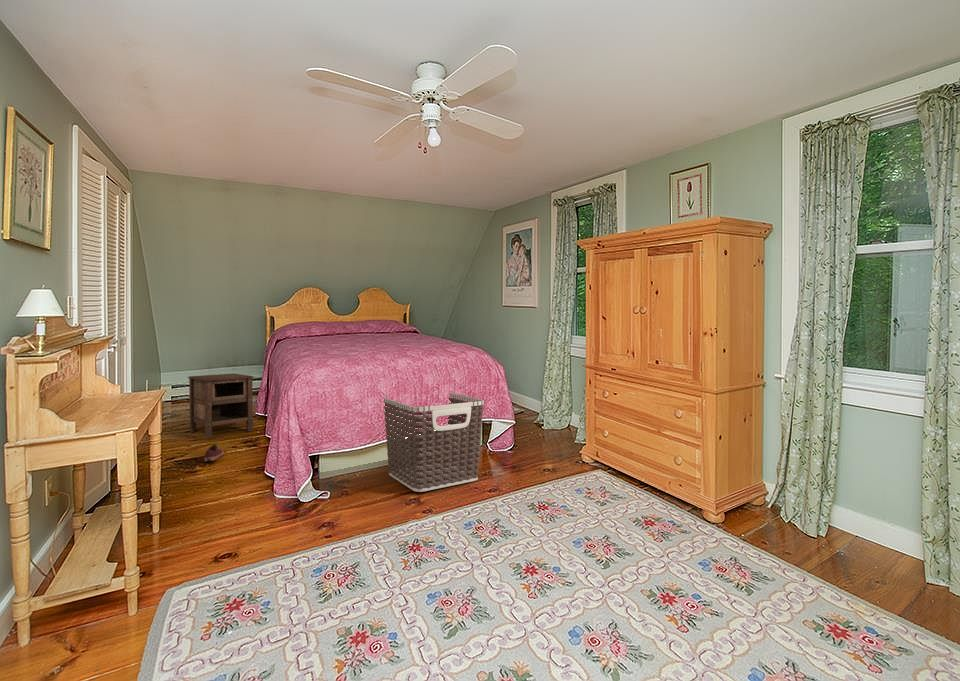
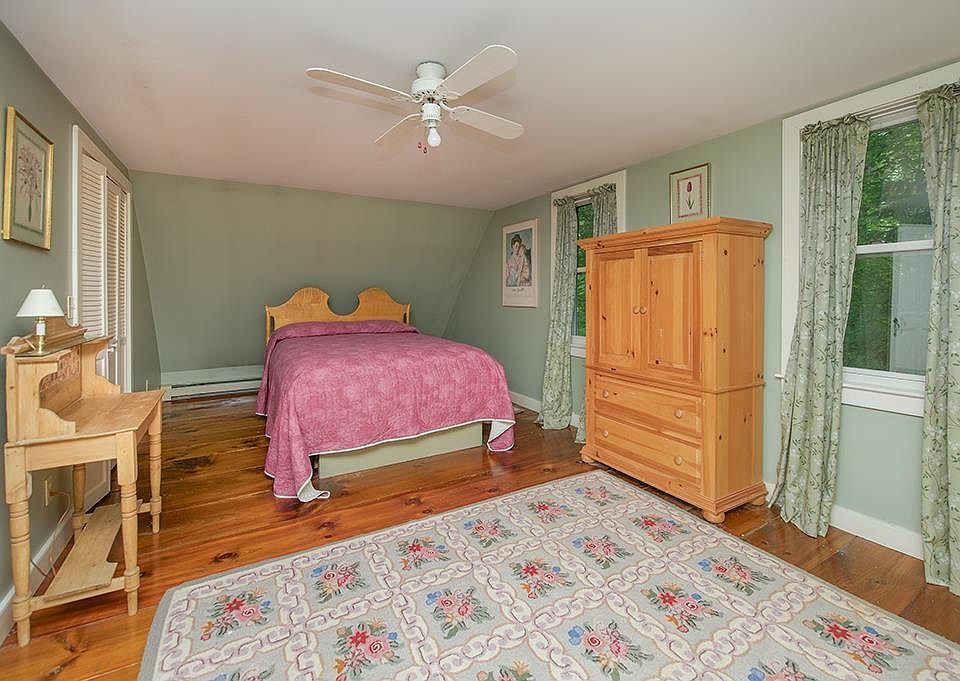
- clothes hamper (432, 437)
- nightstand (221, 403)
- shoe (214, 450)
